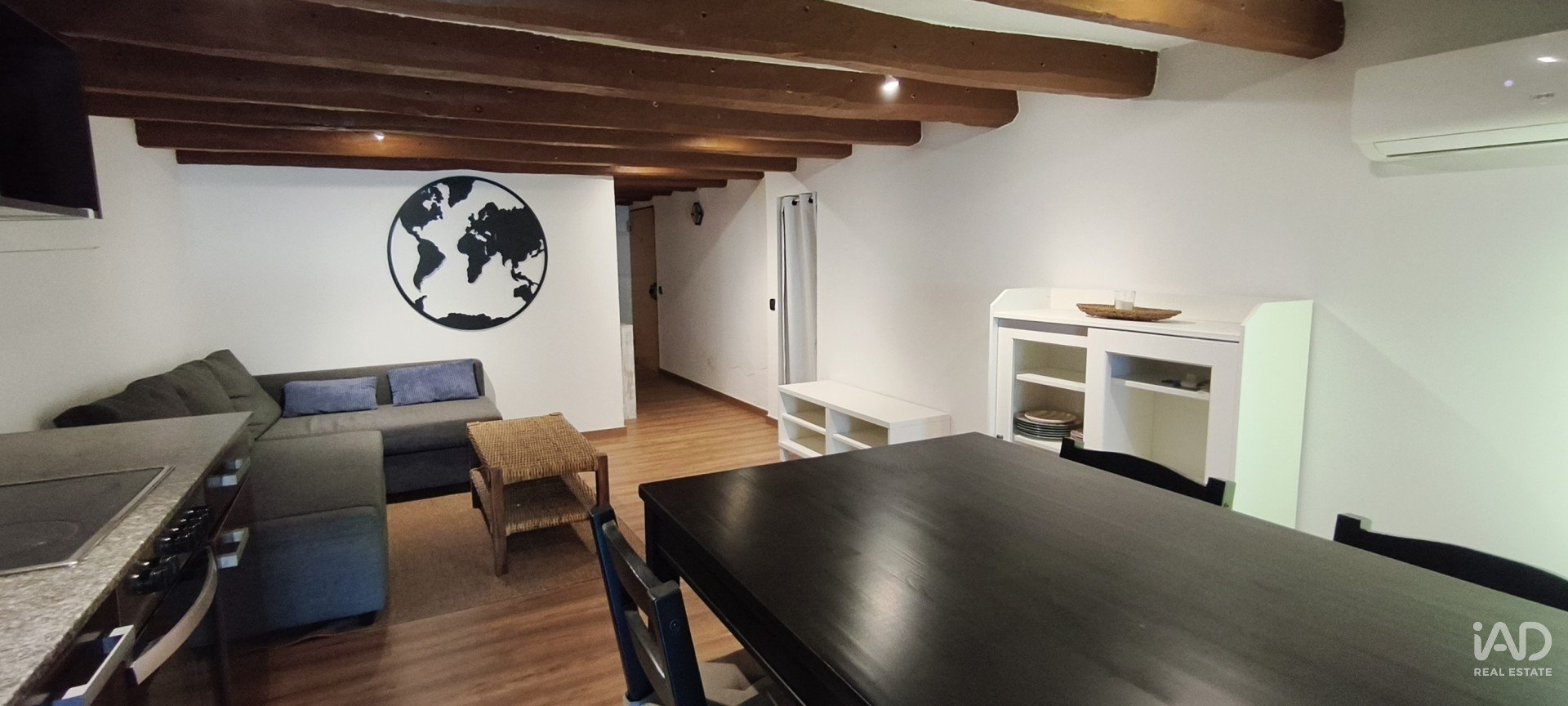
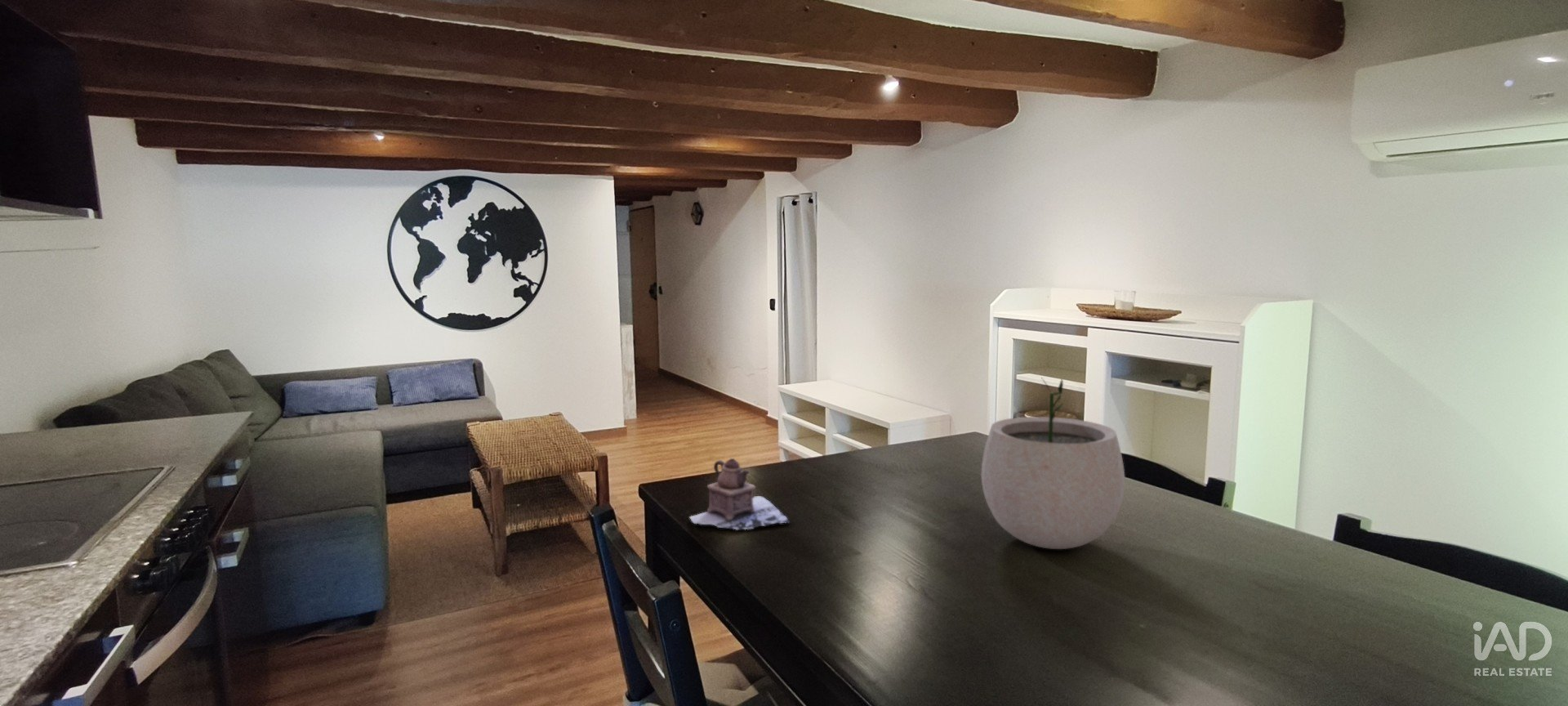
+ teapot (733, 488)
+ plant pot (1051, 461)
